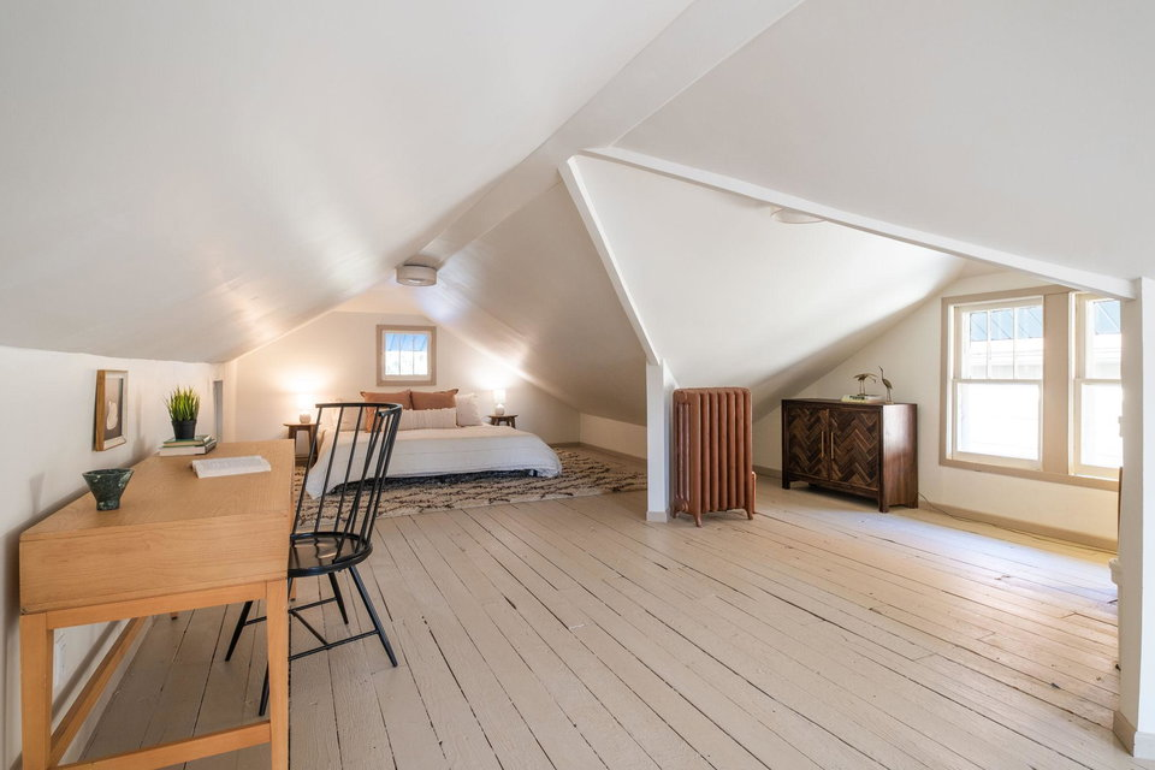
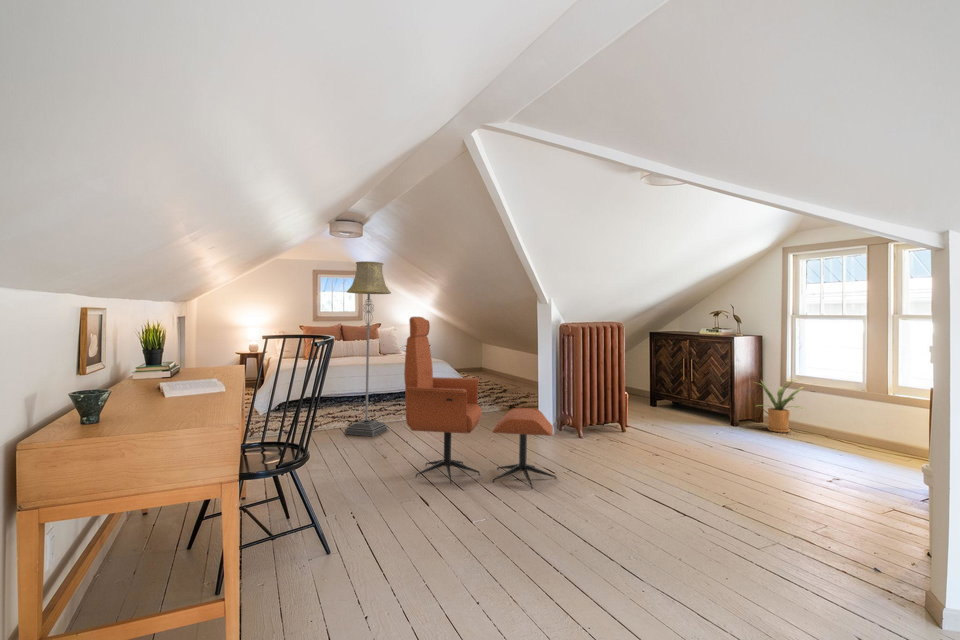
+ lounge chair (477, 396)
+ floor lamp (368, 347)
+ house plant (779, 403)
